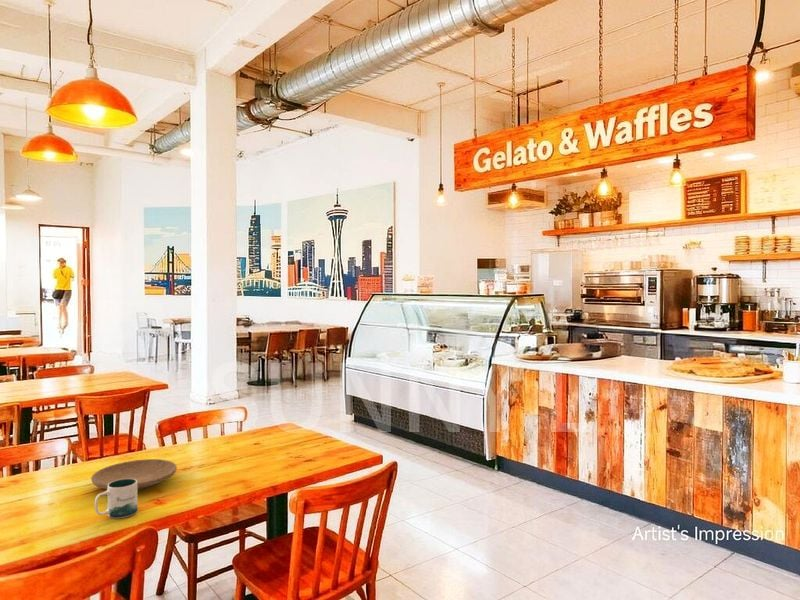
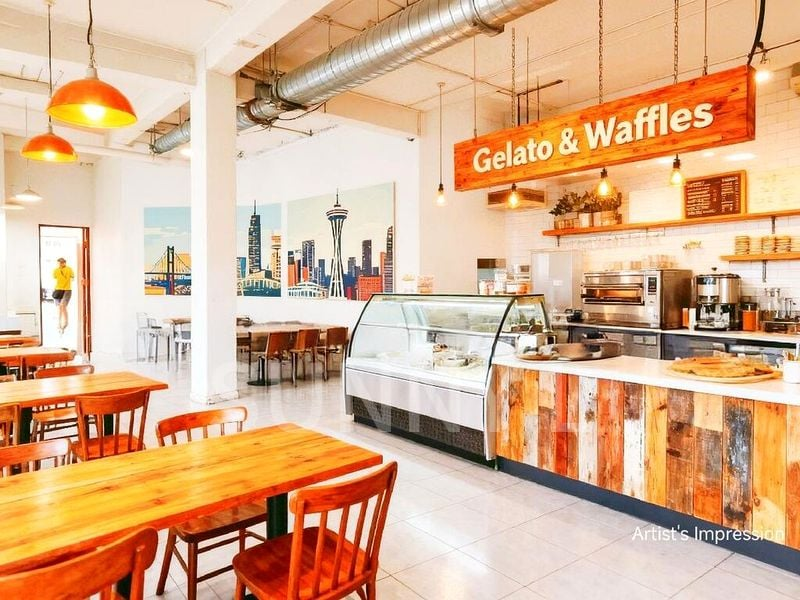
- plate (135, 477)
- mug (116, 499)
